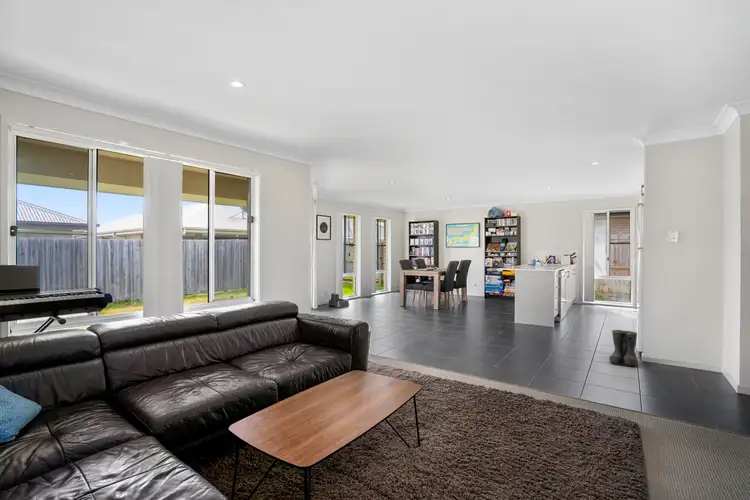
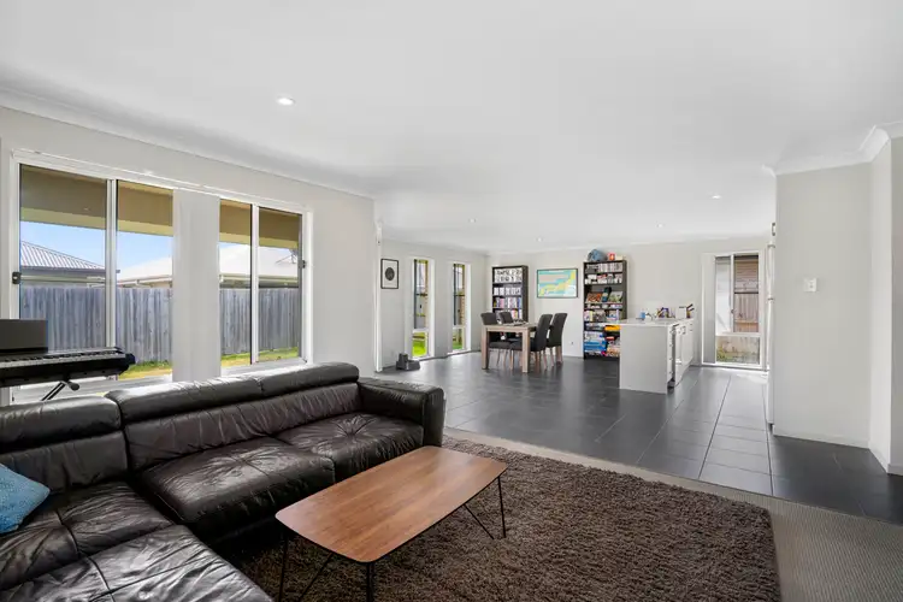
- boots (623, 347)
